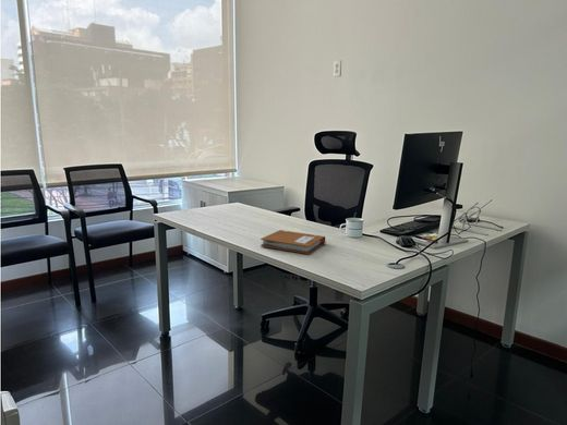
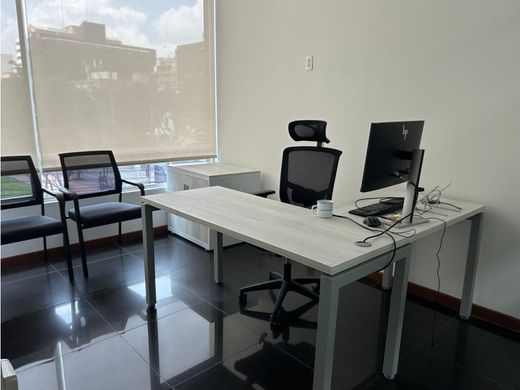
- notebook (294, 241)
